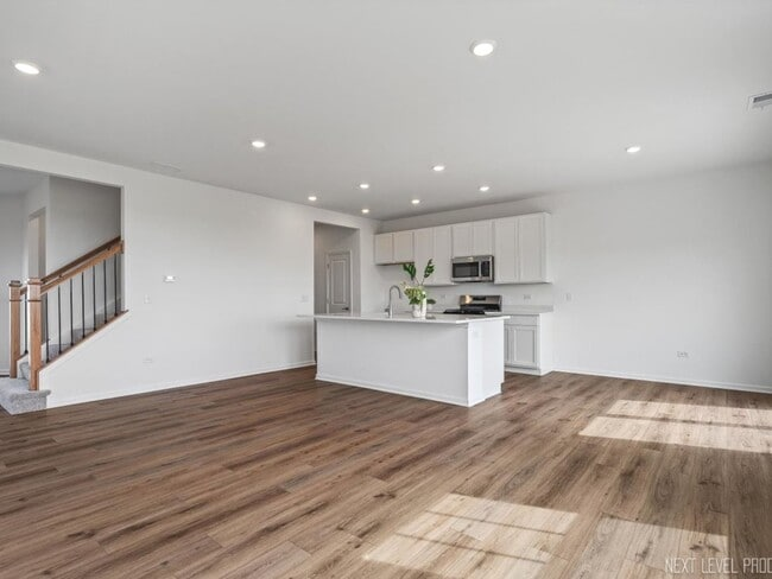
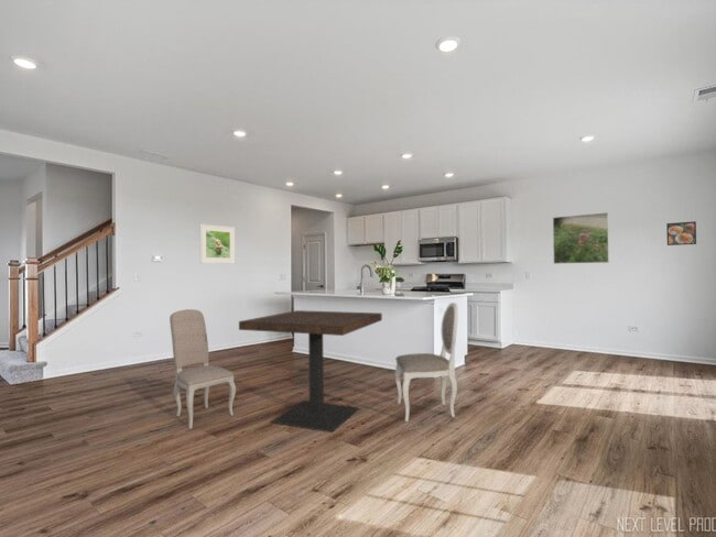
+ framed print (579, 239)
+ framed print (681, 233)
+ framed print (218, 244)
+ dining chair (200, 362)
+ dining chair (426, 357)
+ dining table (316, 365)
